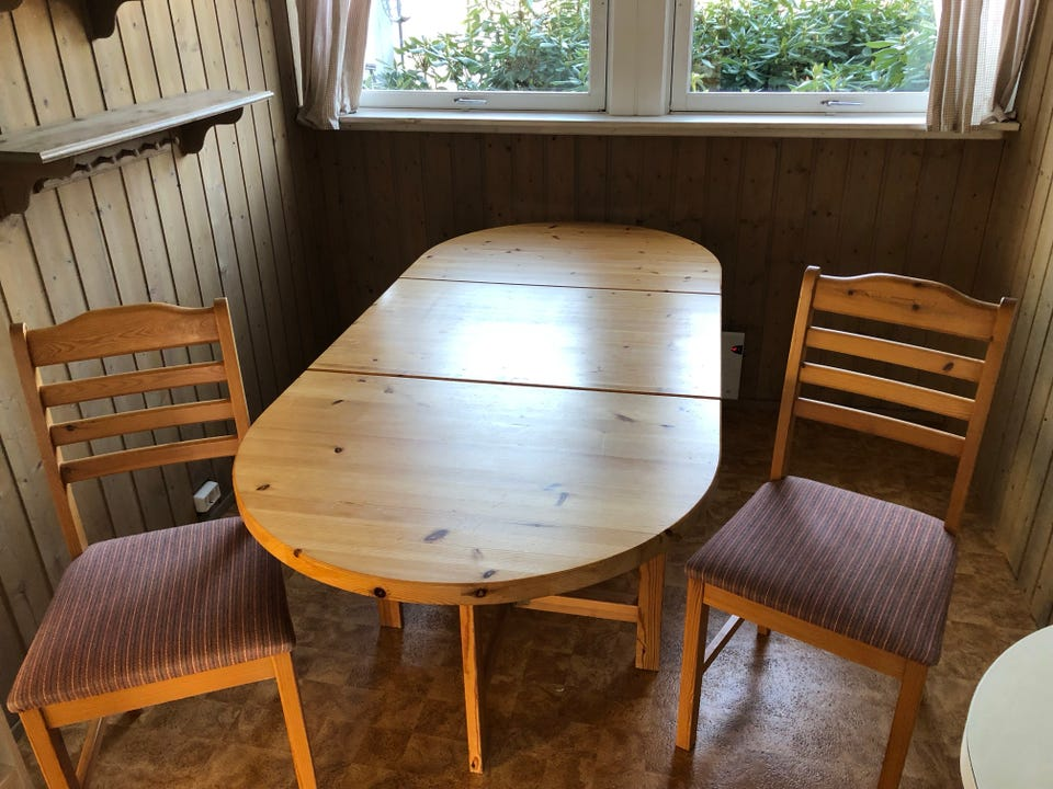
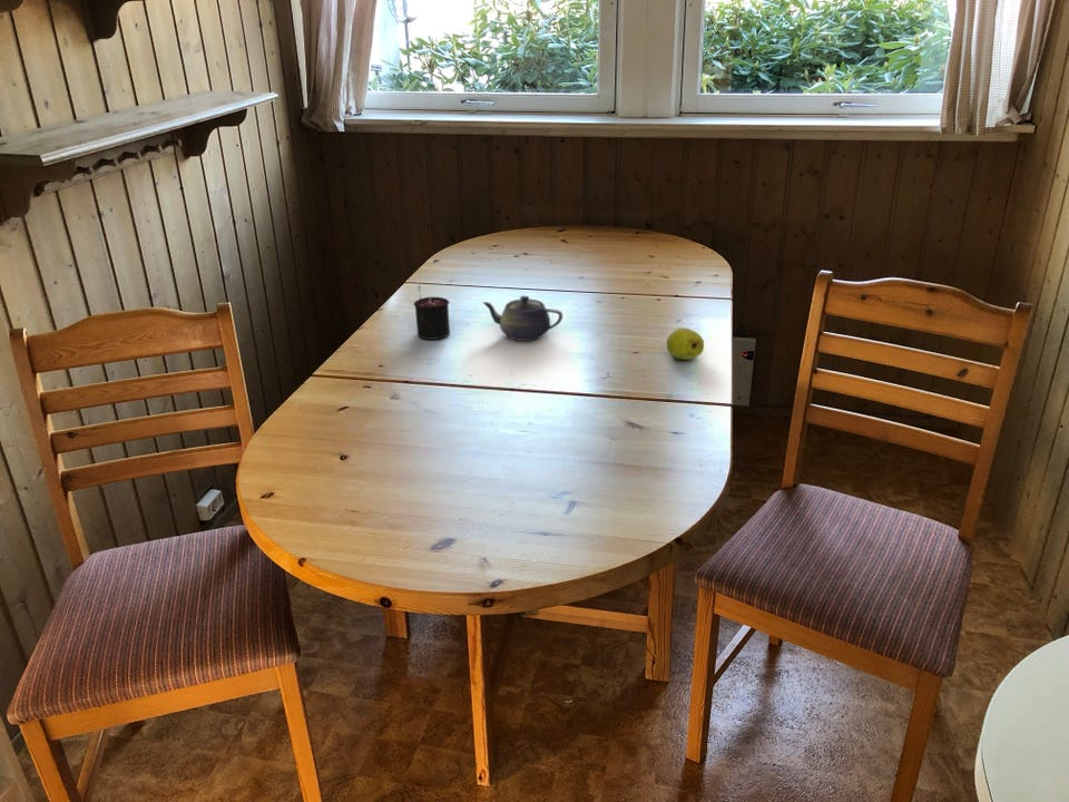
+ fruit (685, 341)
+ teapot (522, 315)
+ candle (432, 310)
